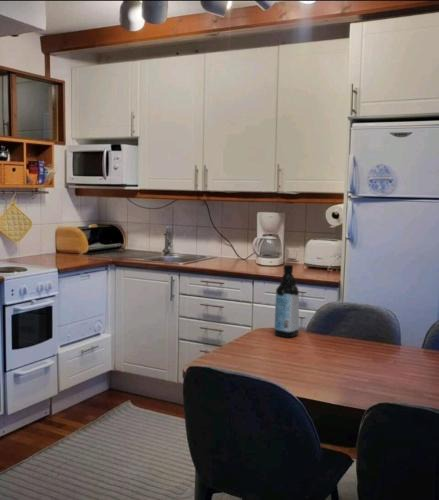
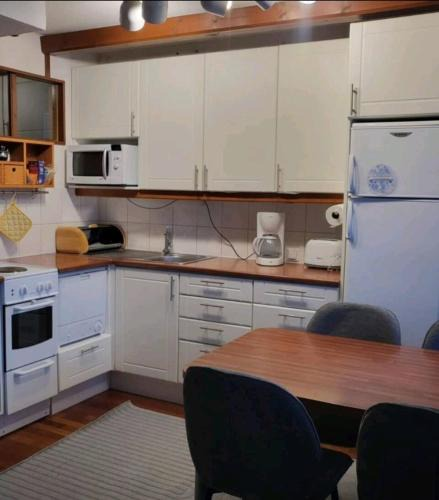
- water bottle (287, 300)
